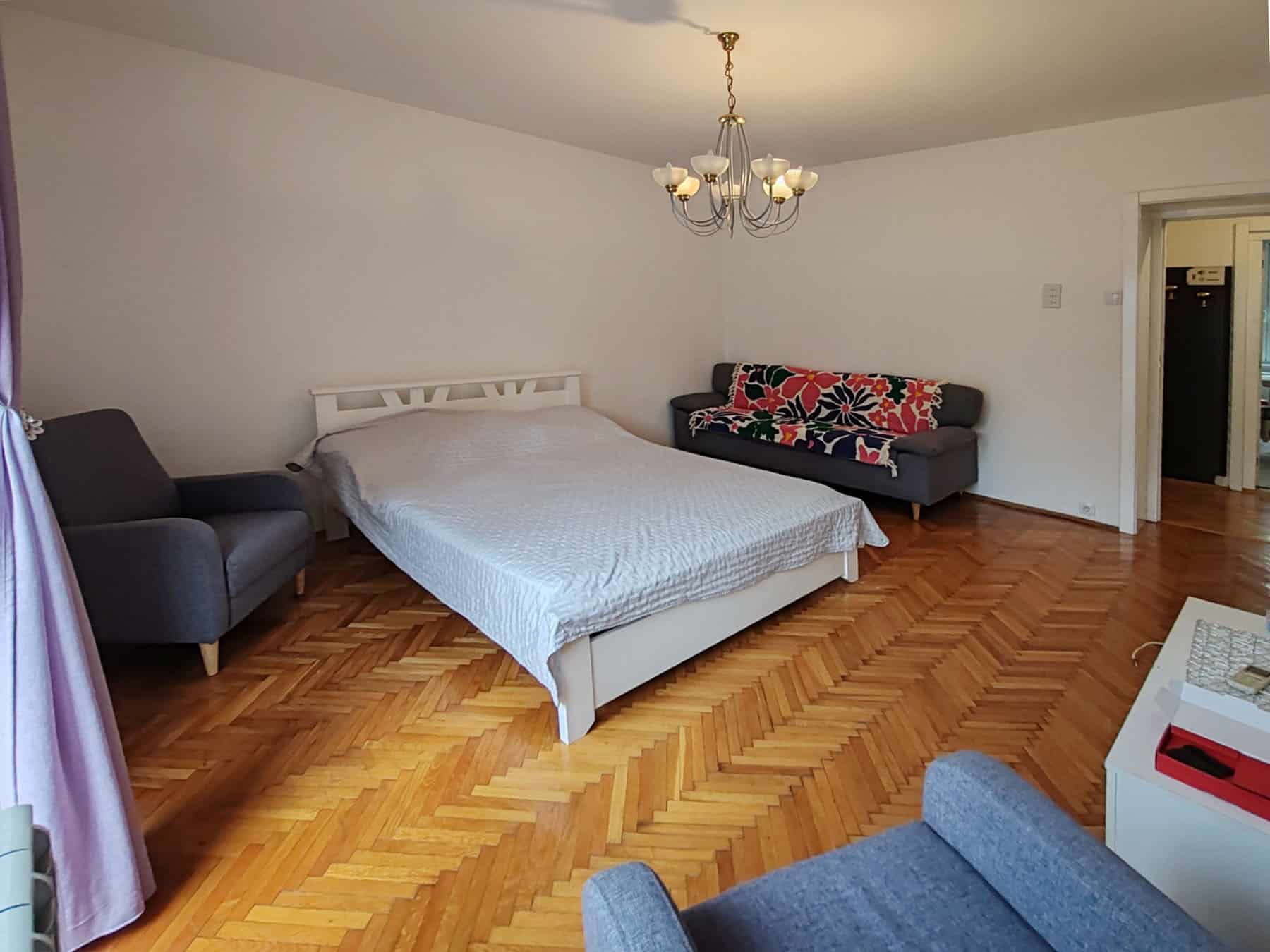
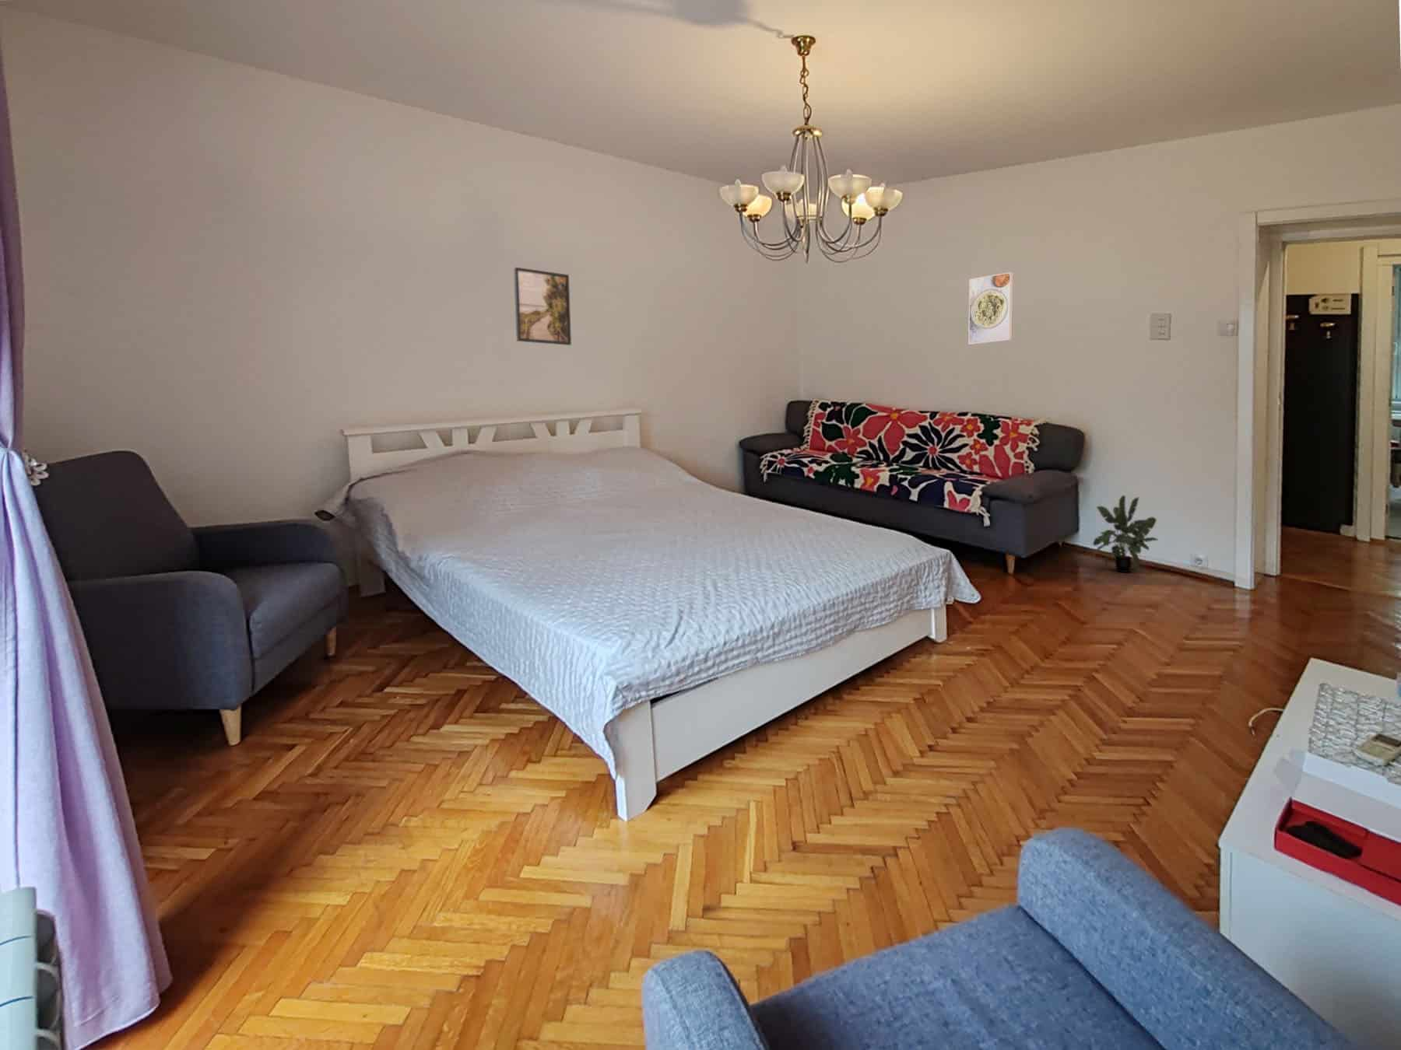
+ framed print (543, 308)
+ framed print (990, 309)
+ potted plant (1122, 534)
